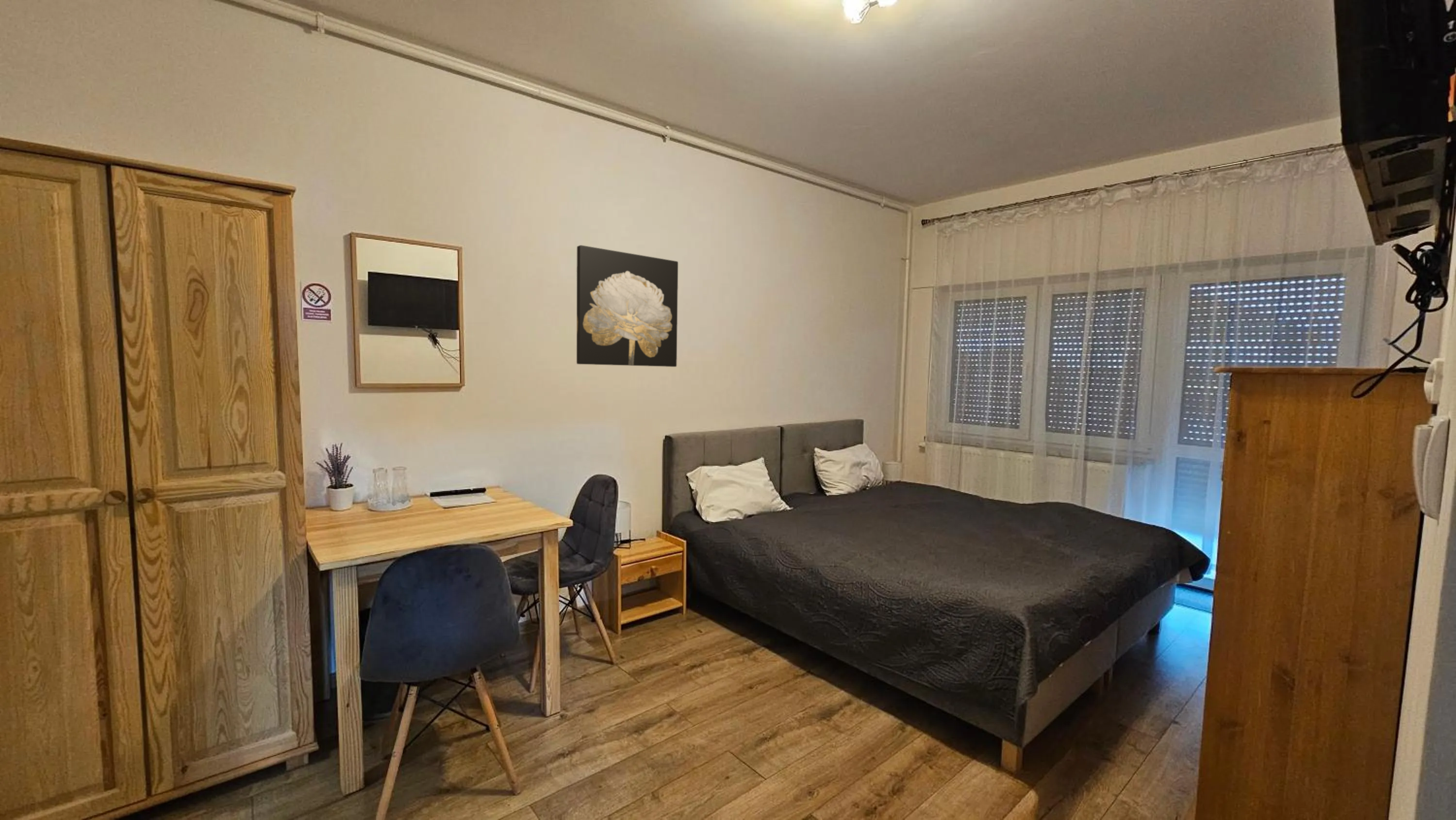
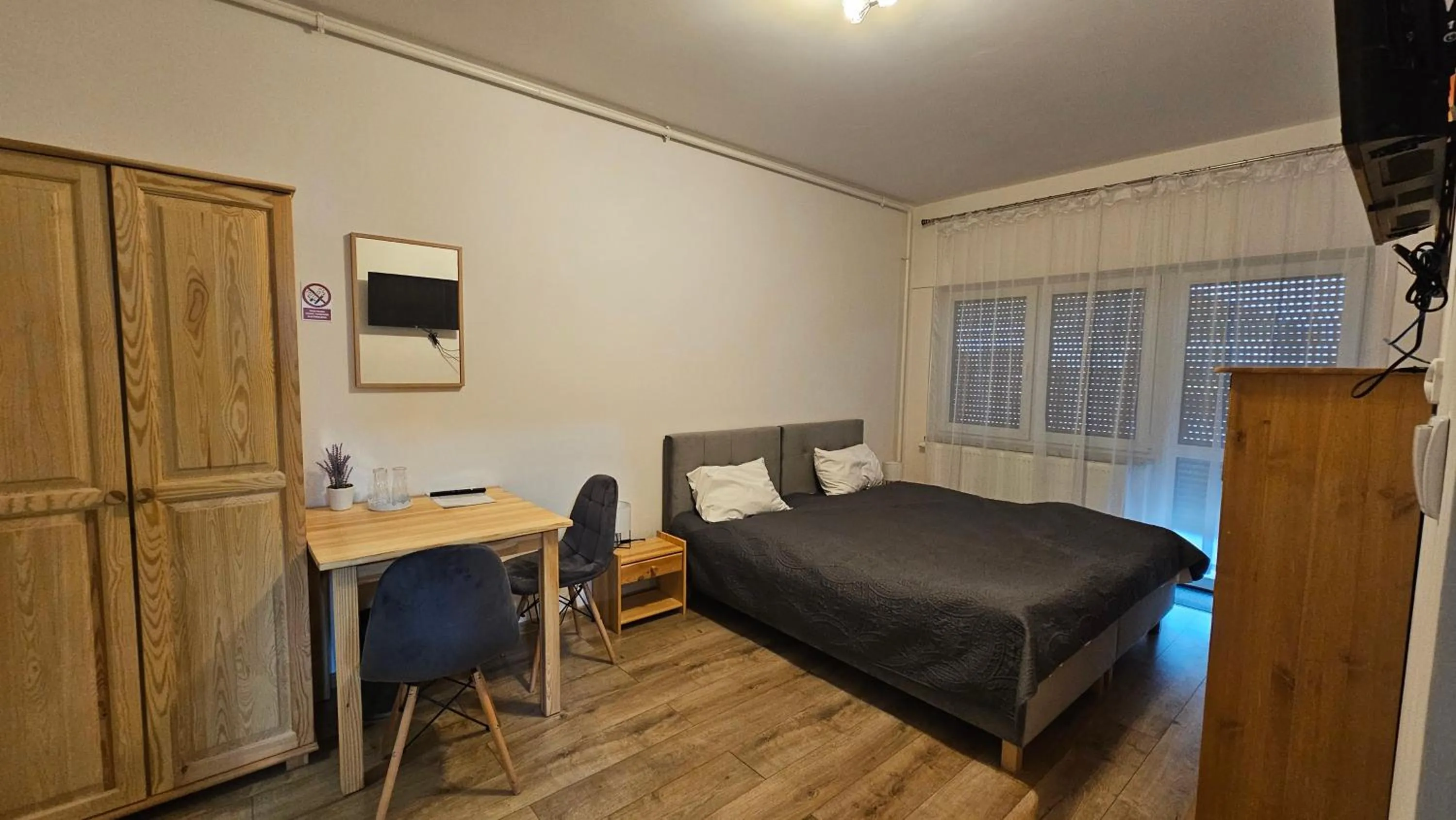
- wall art (629, 310)
